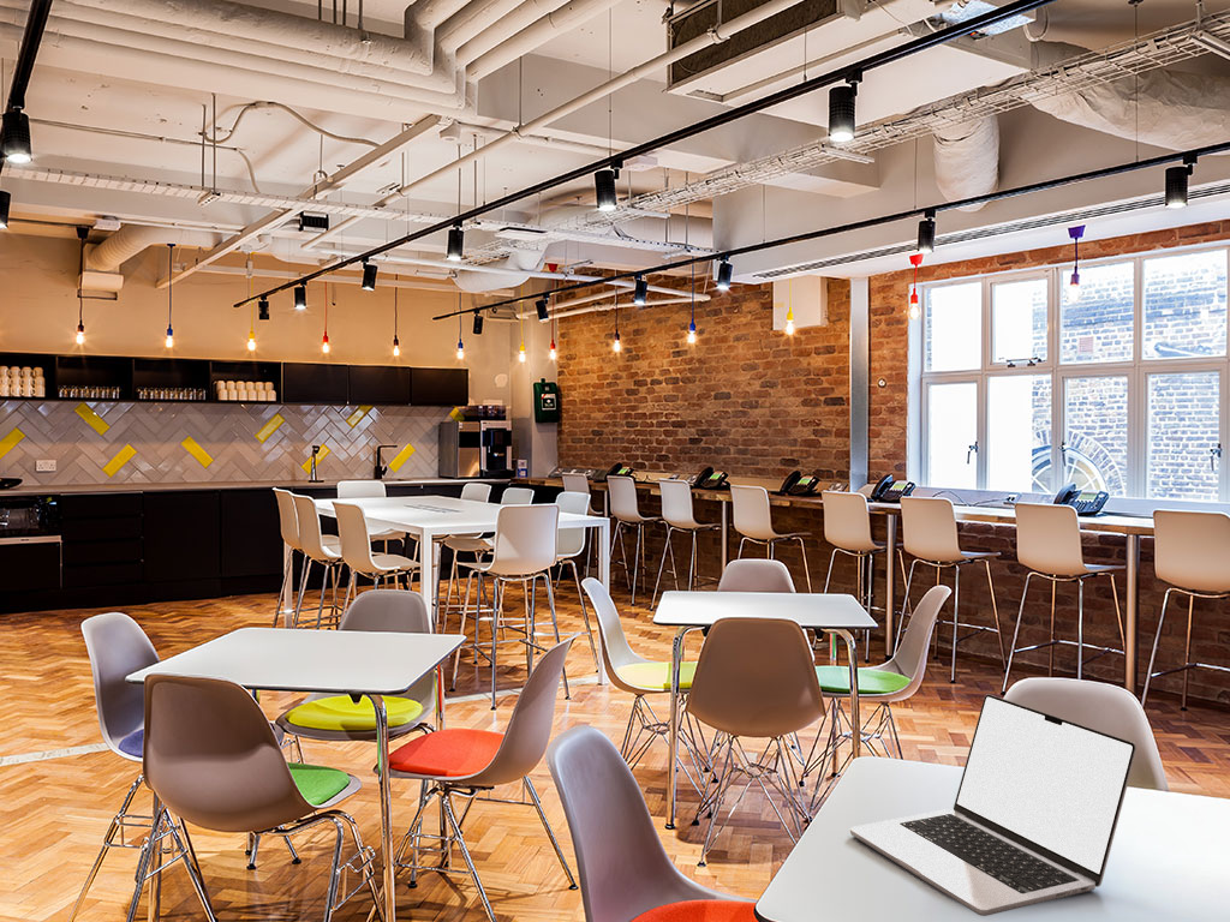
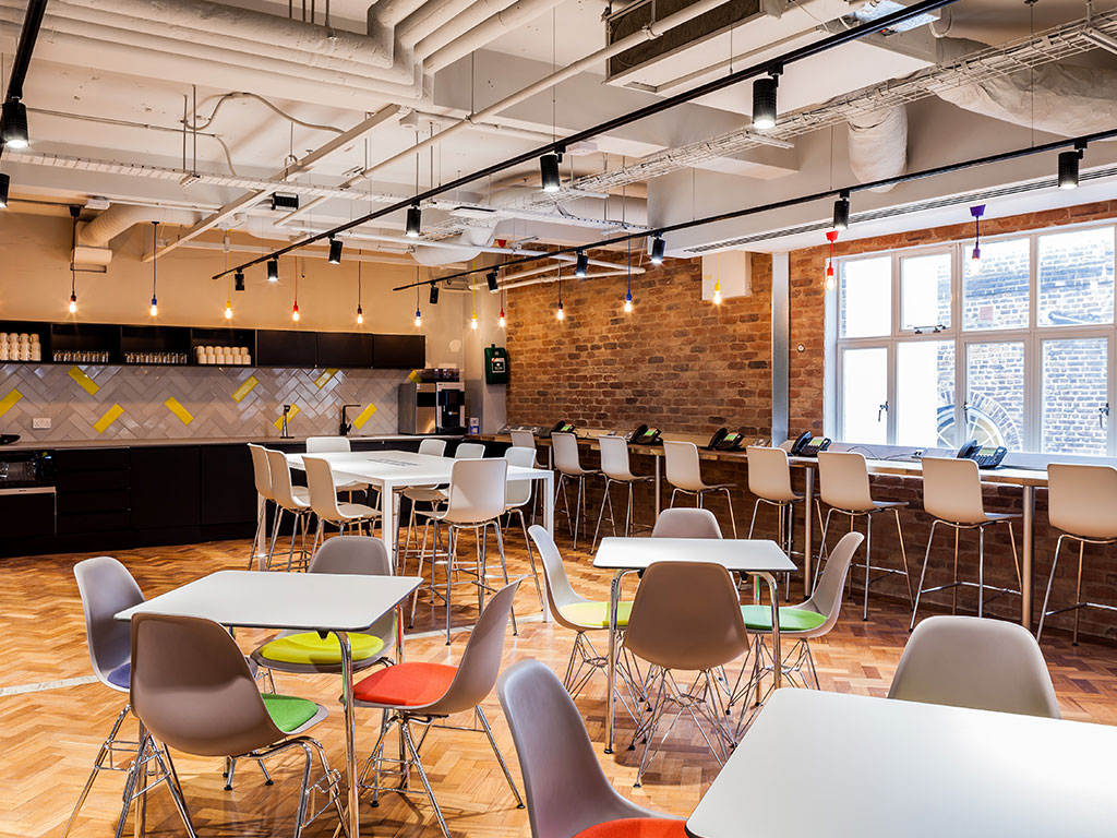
- laptop (984, 791)
